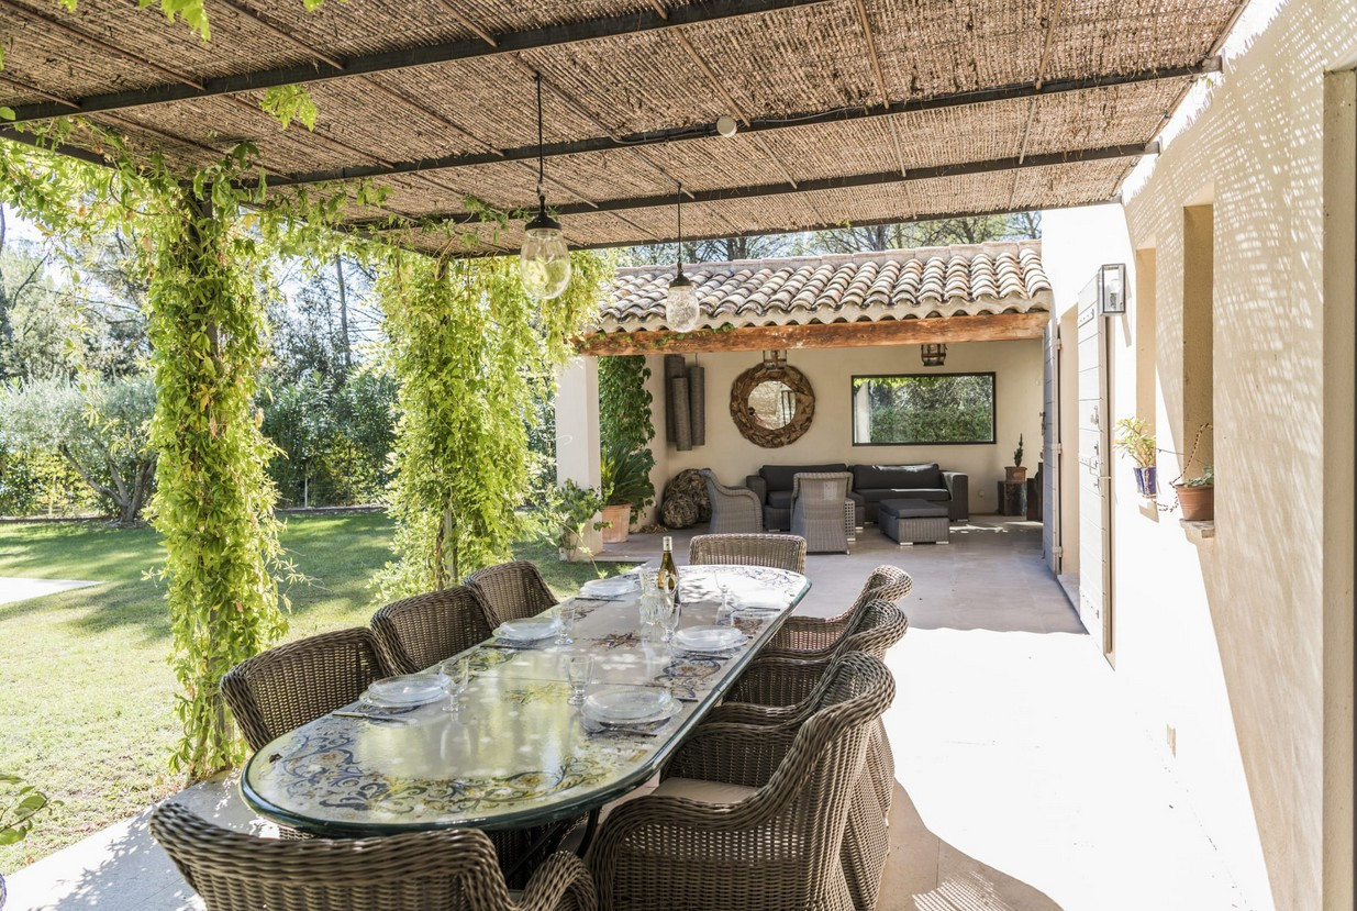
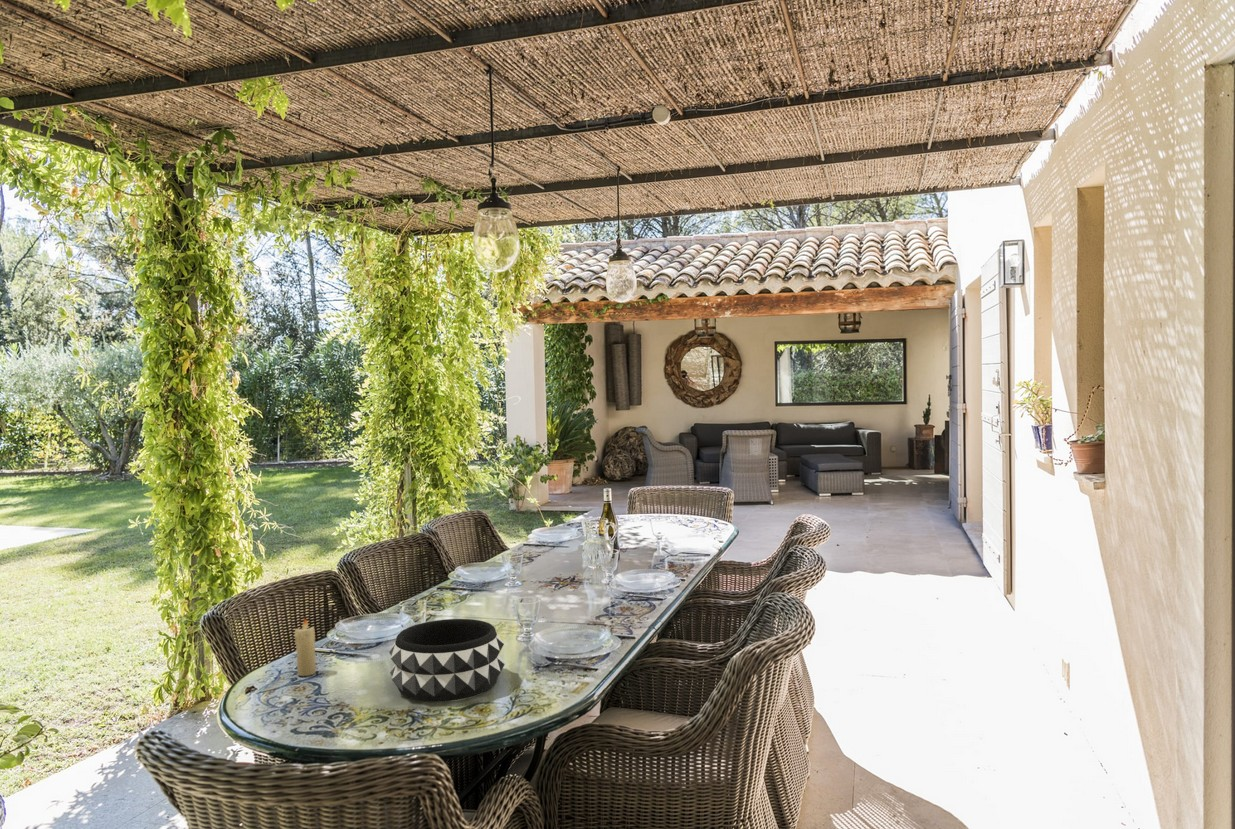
+ candle (305, 645)
+ decorative bowl (447, 658)
